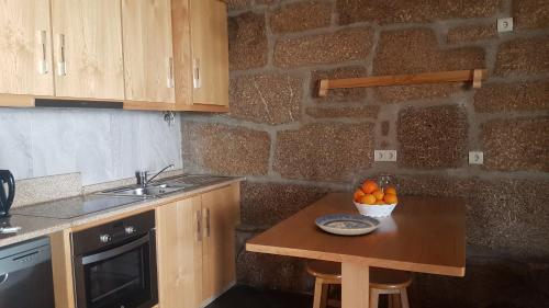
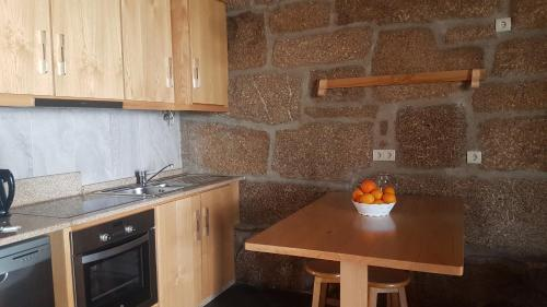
- plate (347, 226)
